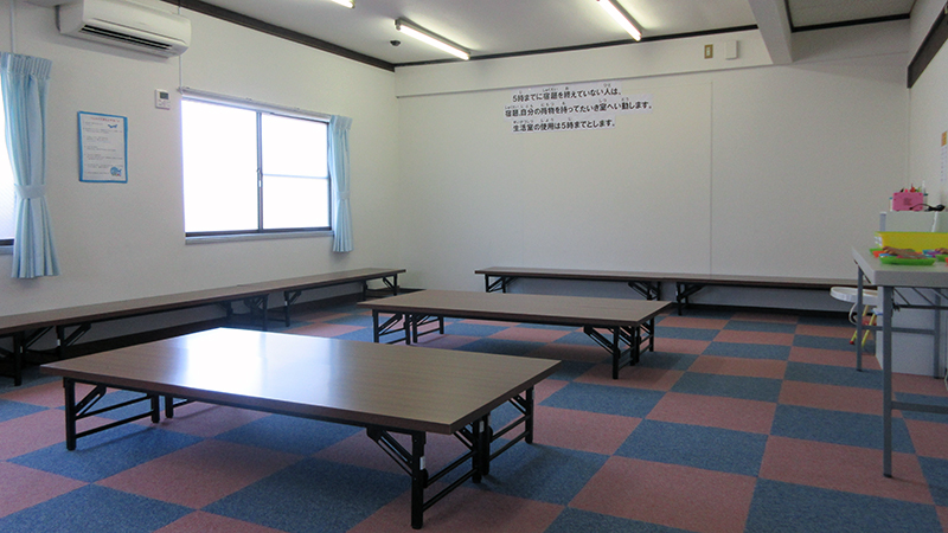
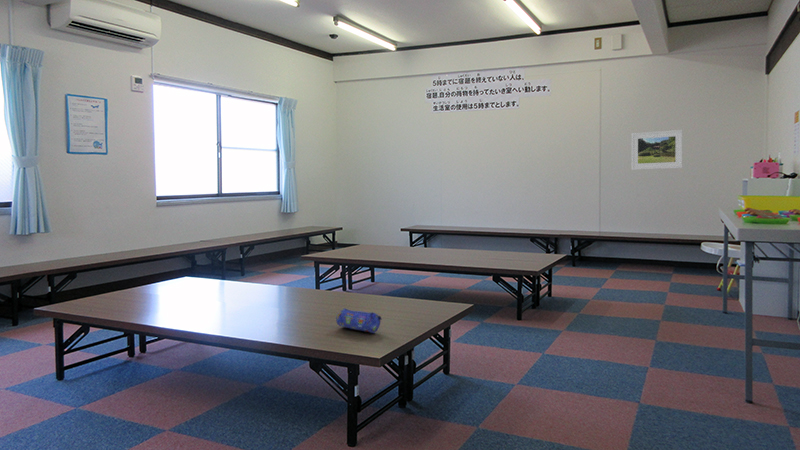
+ pencil case (358, 319)
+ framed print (656, 150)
